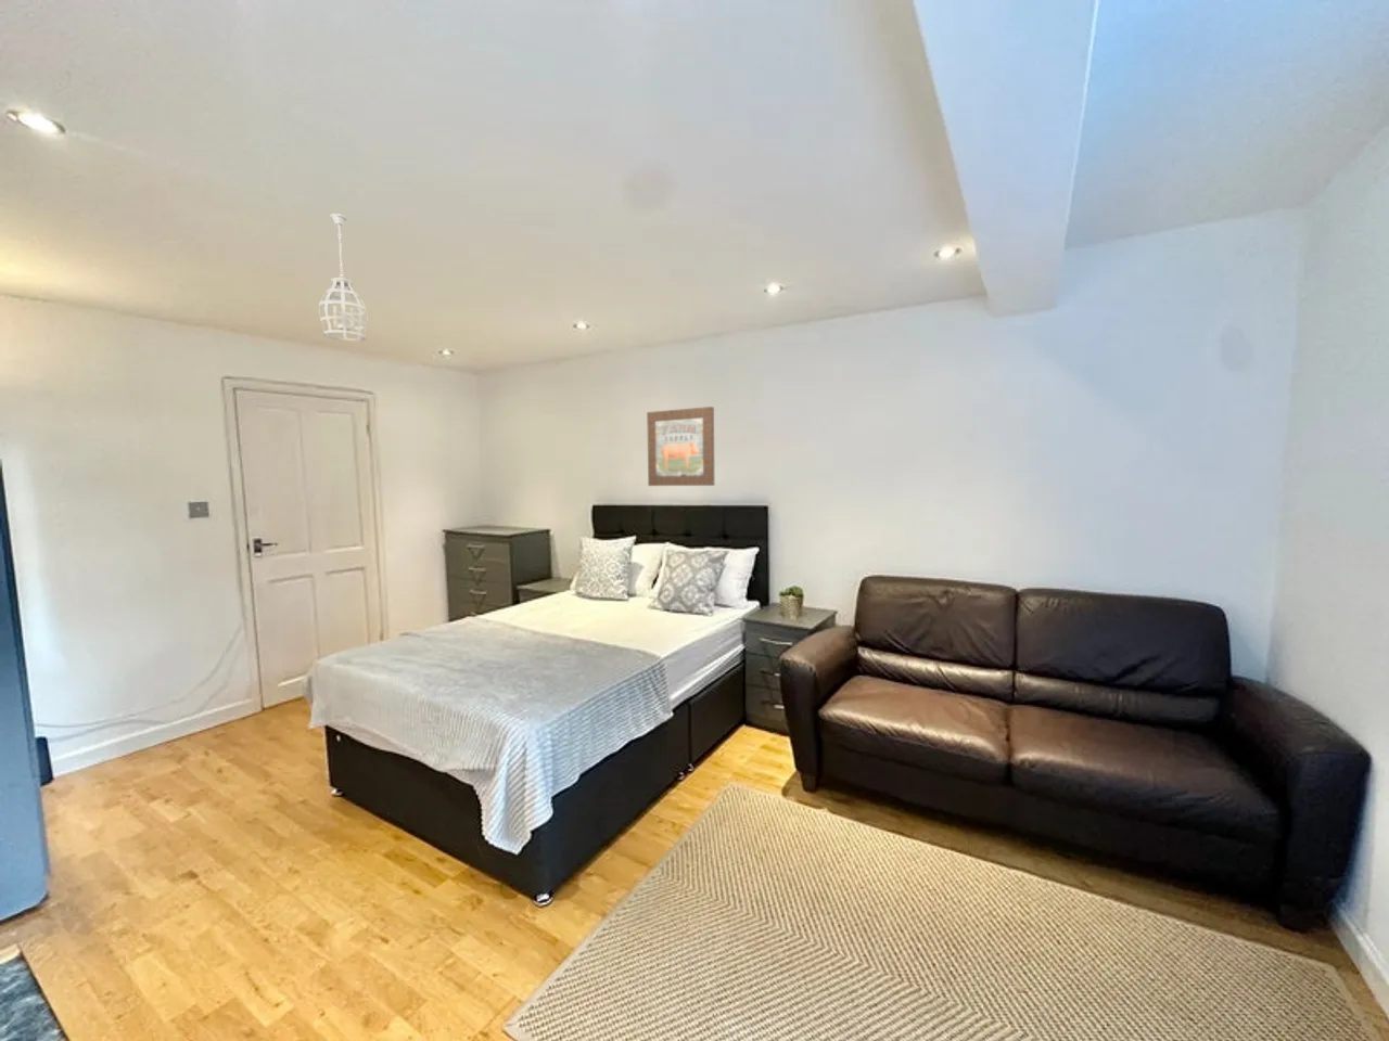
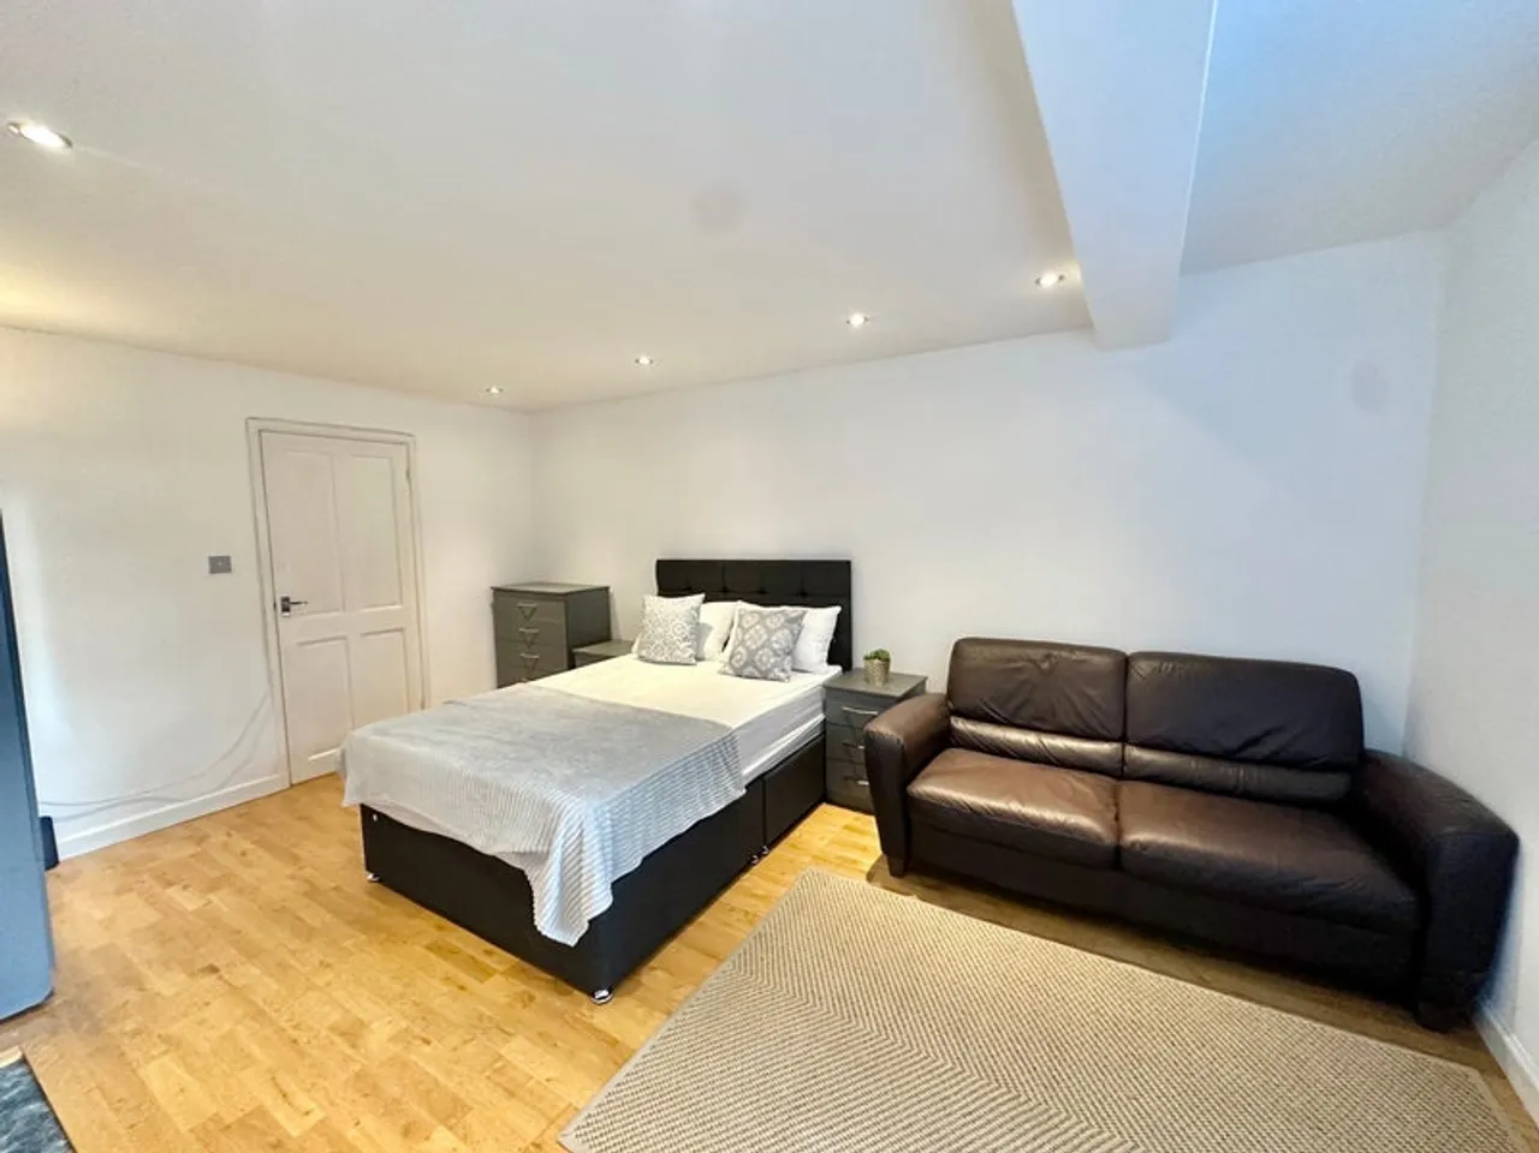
- pendant light (342, 276)
- wall art (679, 448)
